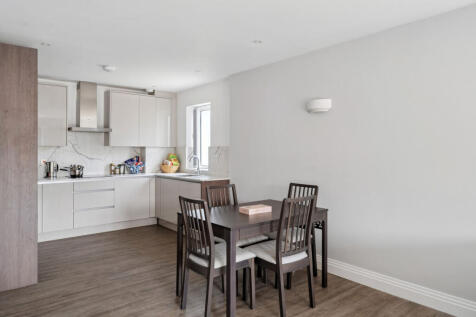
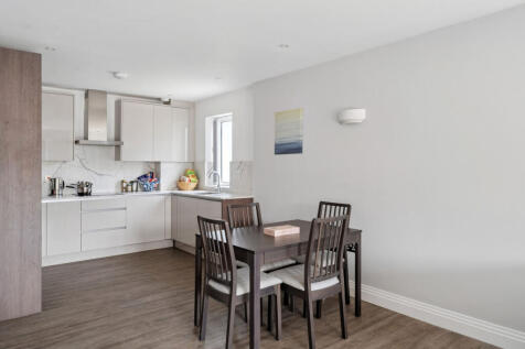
+ wall art (288, 132)
